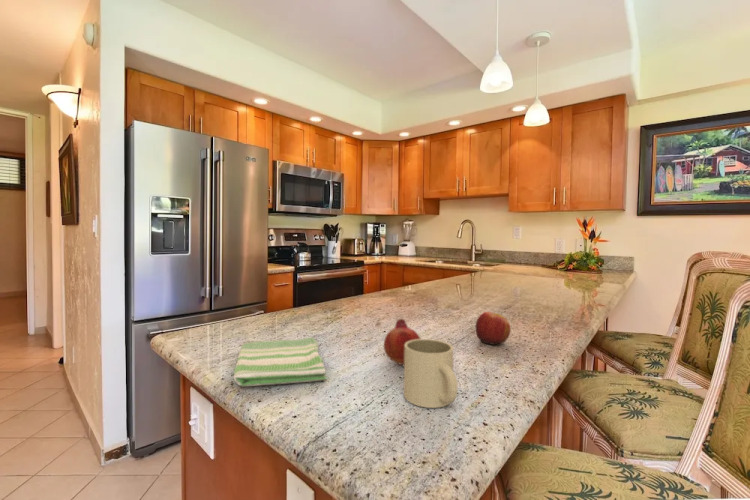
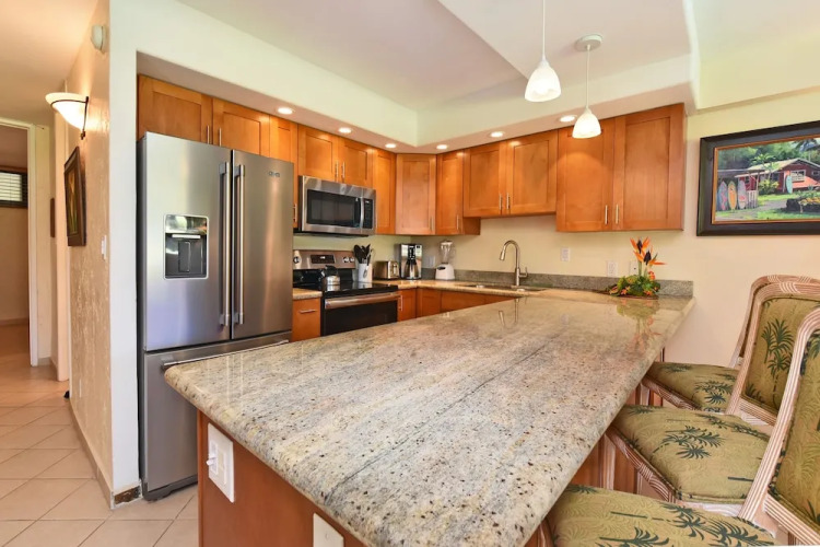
- apple (492, 327)
- mug (433, 374)
- fruit (402, 342)
- dish towel (280, 358)
